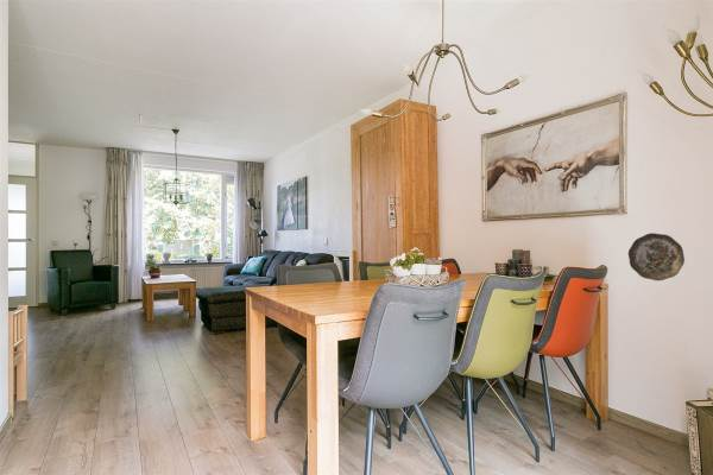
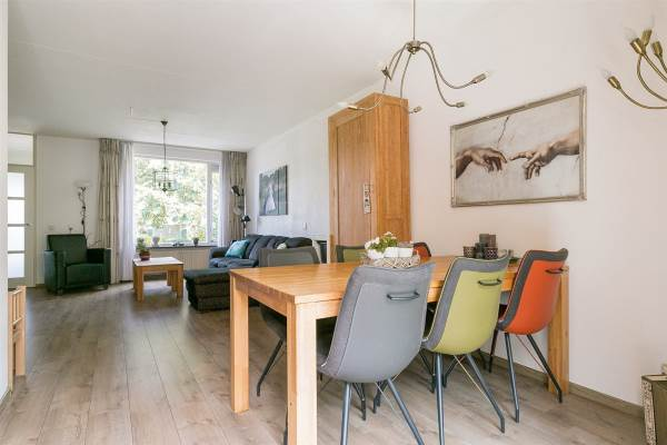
- decorative plate (655, 256)
